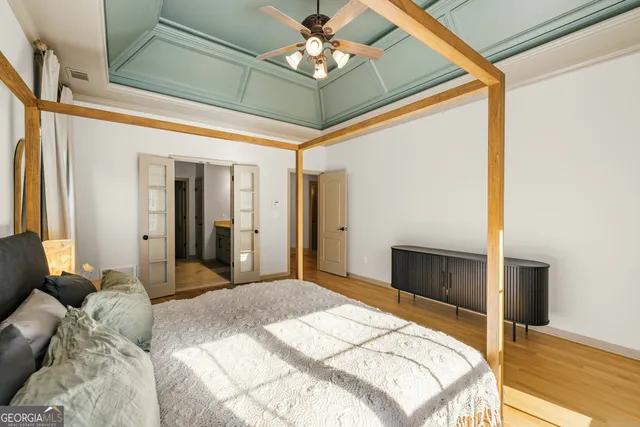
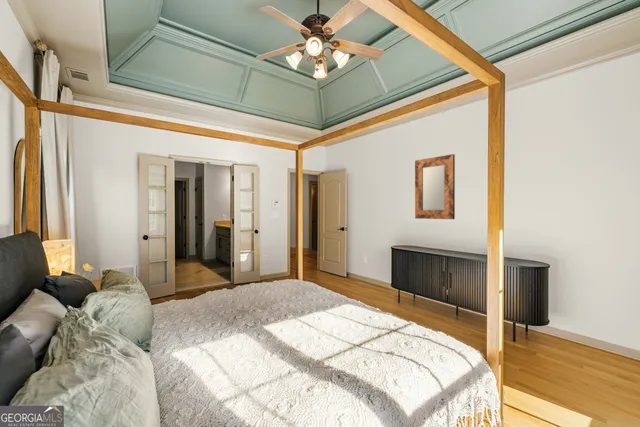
+ home mirror (433, 188)
